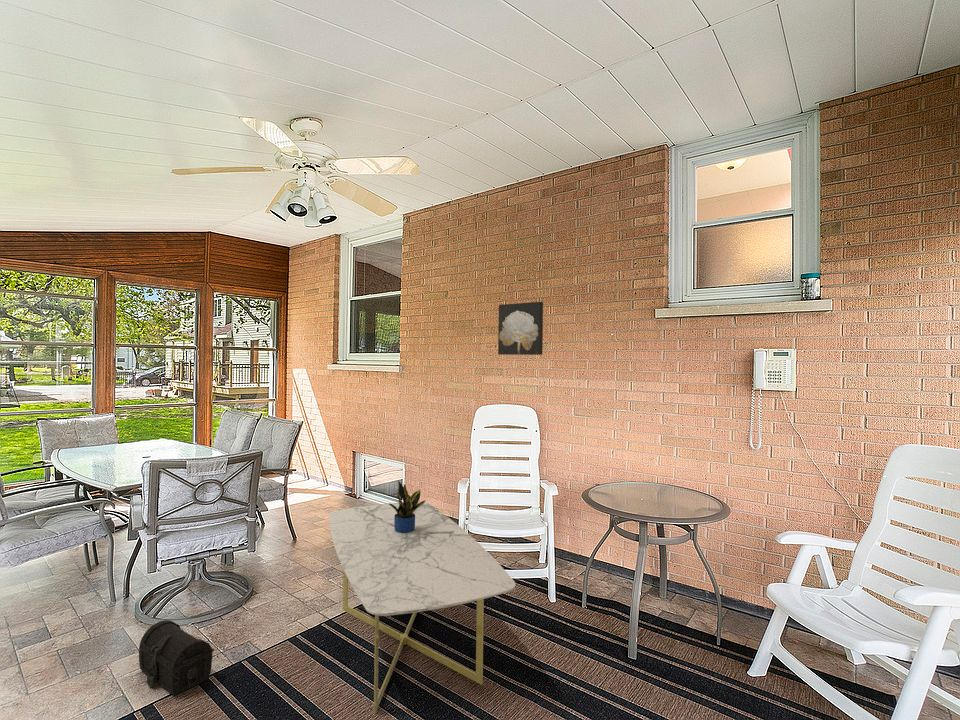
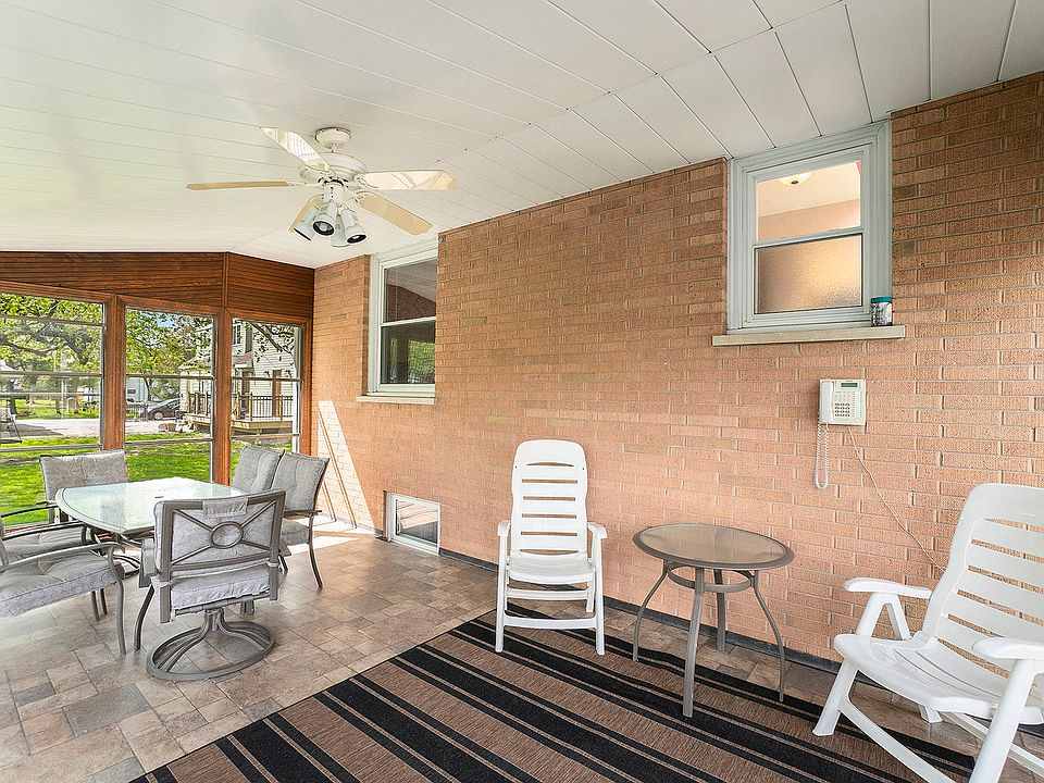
- potted plant (406, 503)
- wall art (520, 329)
- coffee table (405, 592)
- treasure chest (173, 654)
